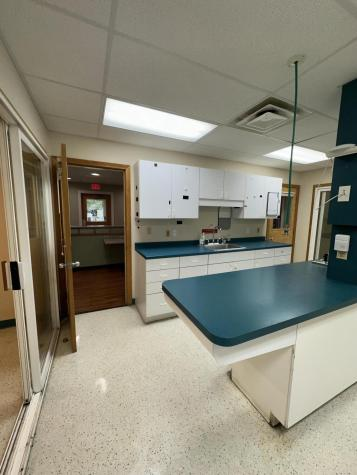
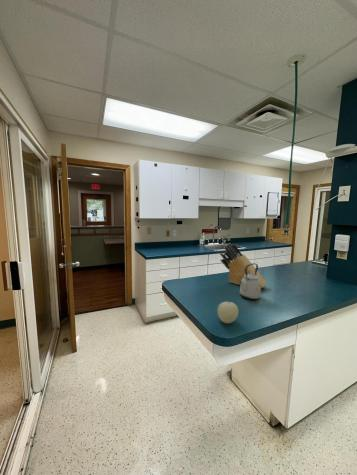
+ knife block (242, 264)
+ fruit (227, 312)
+ kettle (248, 281)
